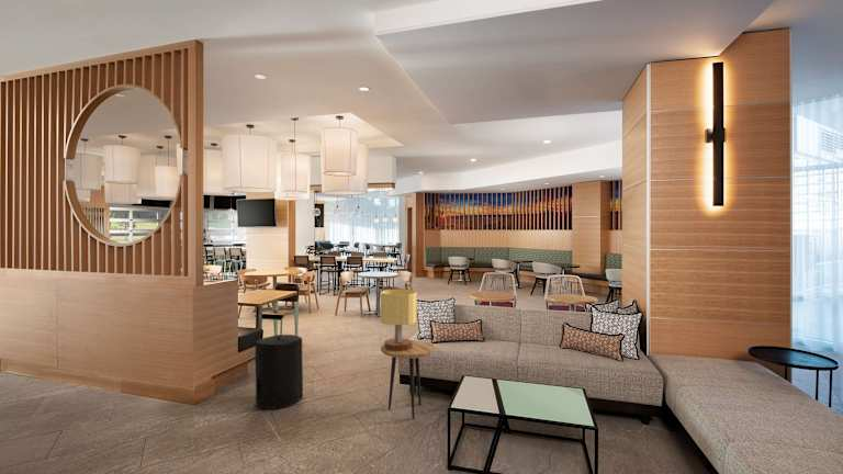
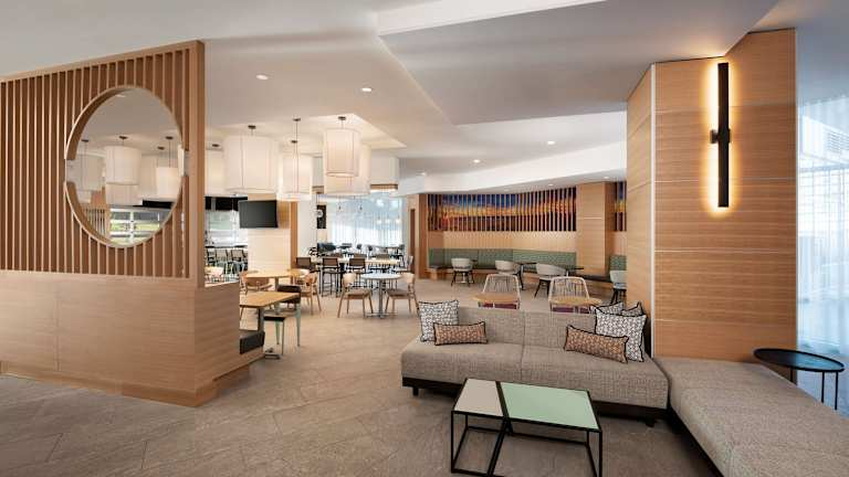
- table lamp (397, 319)
- side table (411, 379)
- trash can (279, 366)
